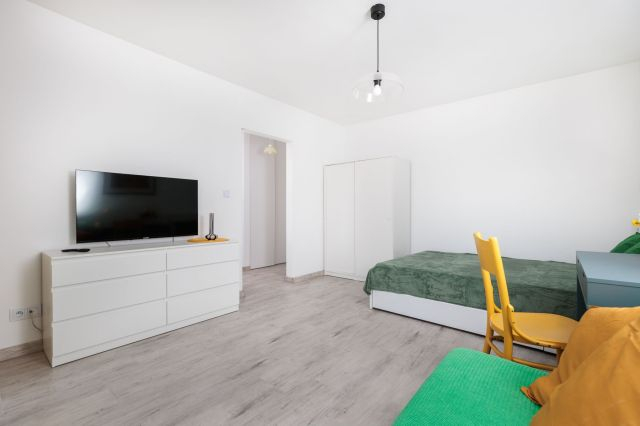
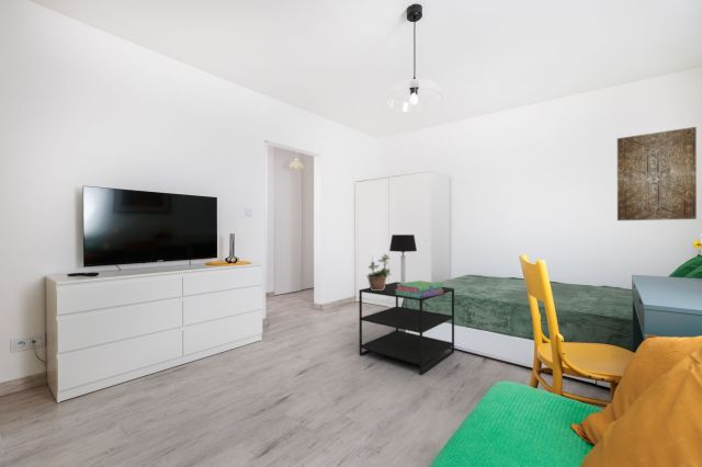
+ table lamp (403, 260)
+ wall art (654, 176)
+ potted plant (378, 271)
+ stack of books (419, 288)
+ side table (407, 321)
